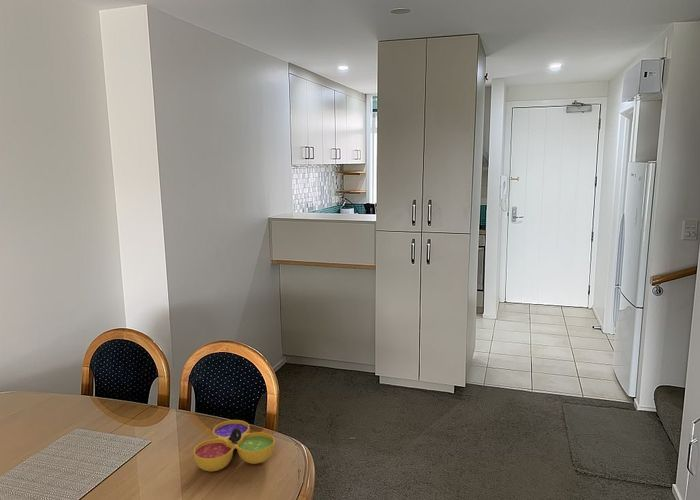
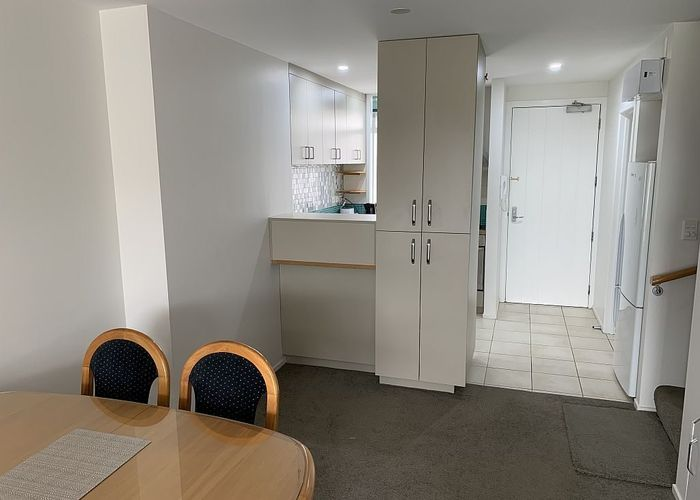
- decorative bowl (228, 444)
